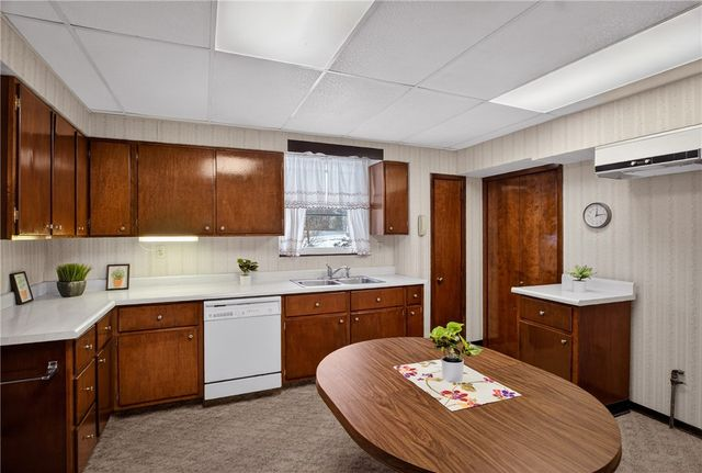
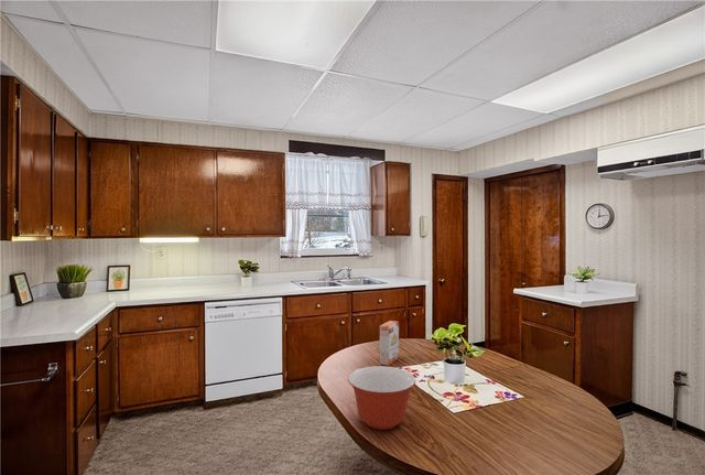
+ mixing bowl (381, 399)
+ cracker box (389, 342)
